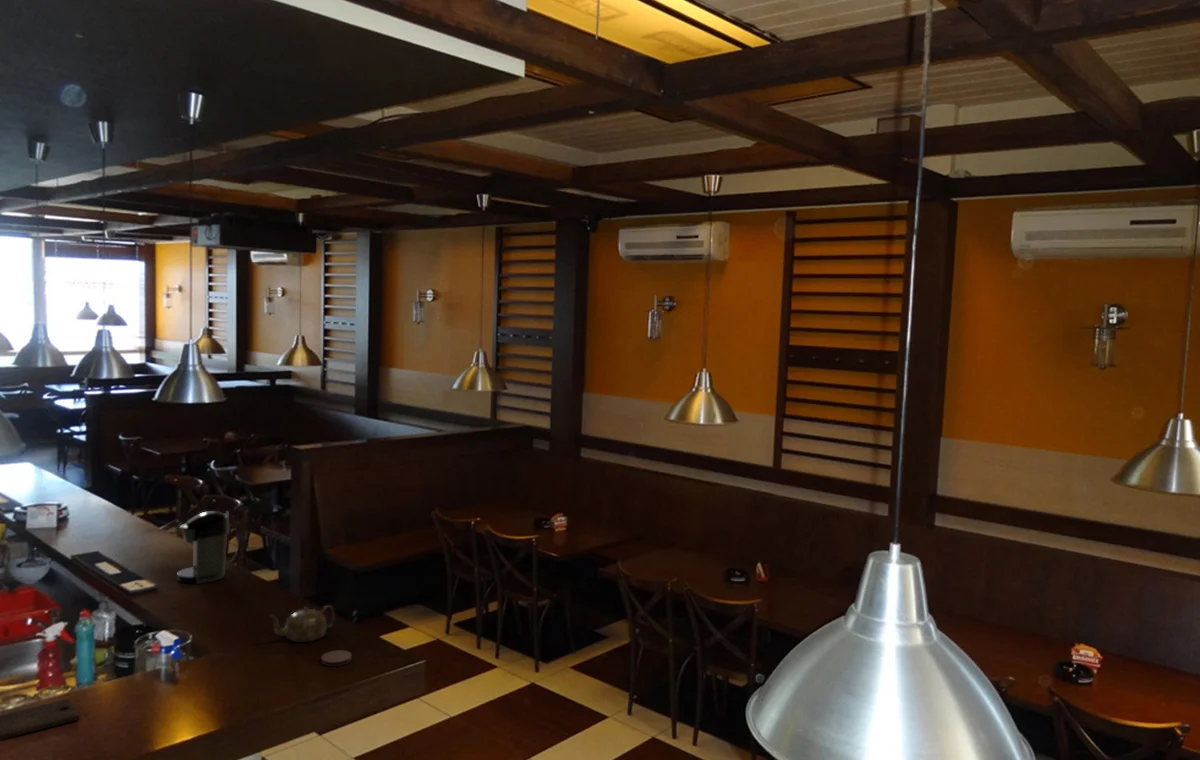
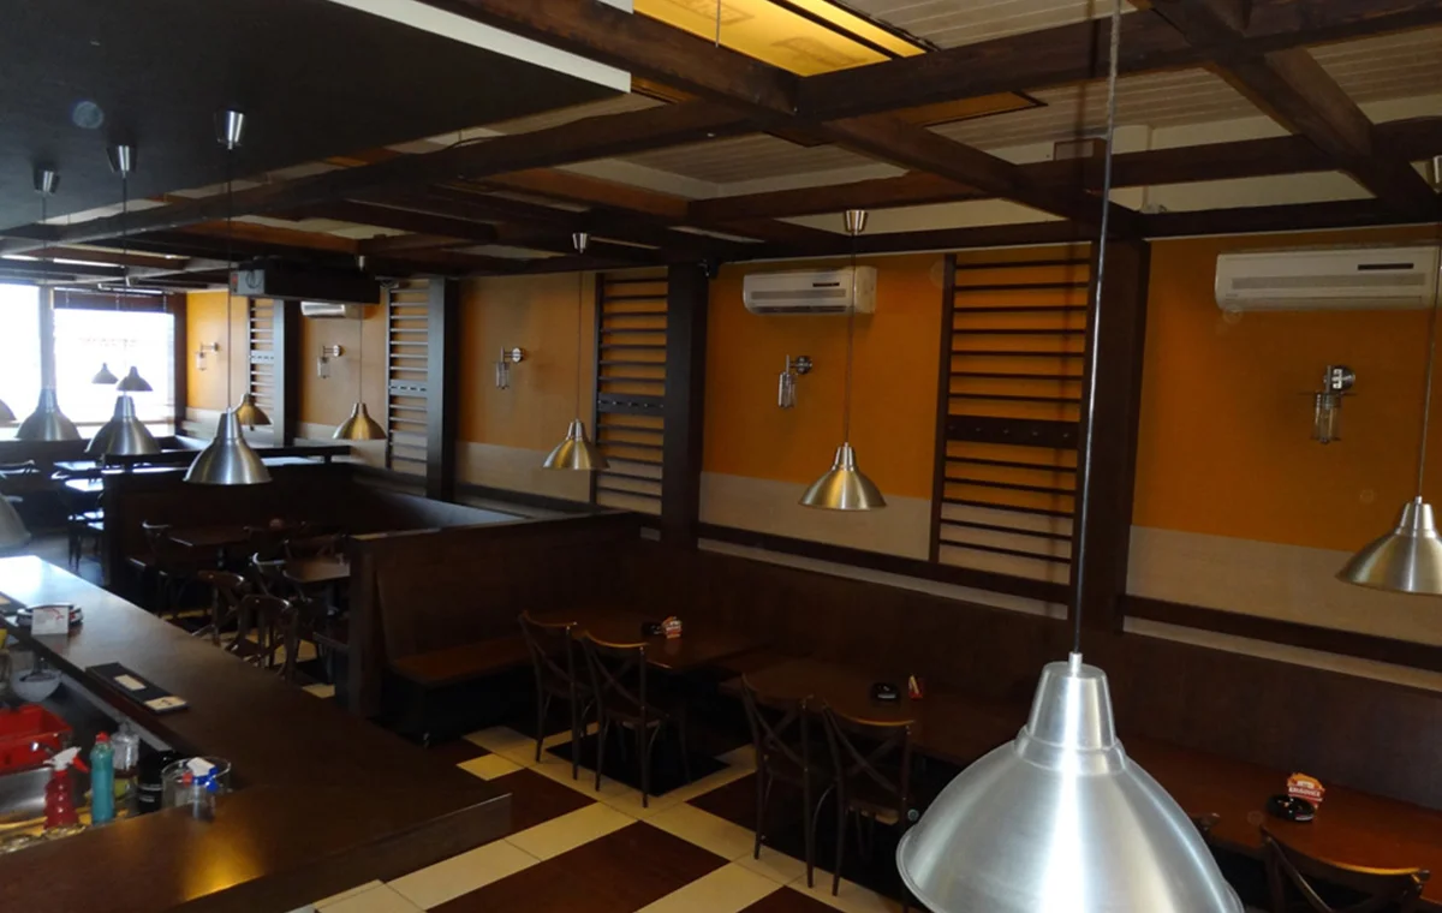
- teapot (302, 621)
- coffee maker (204, 541)
- coaster (336, 658)
- cutting board (31, 719)
